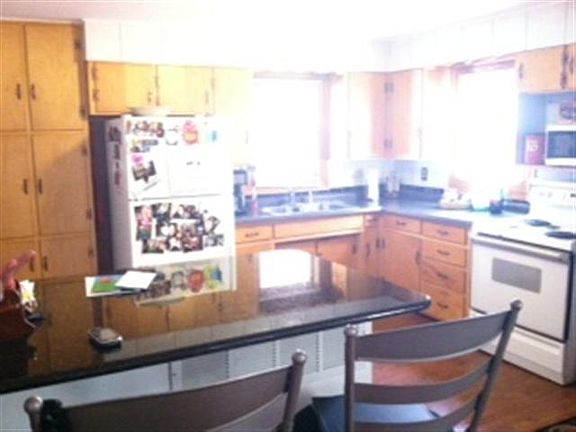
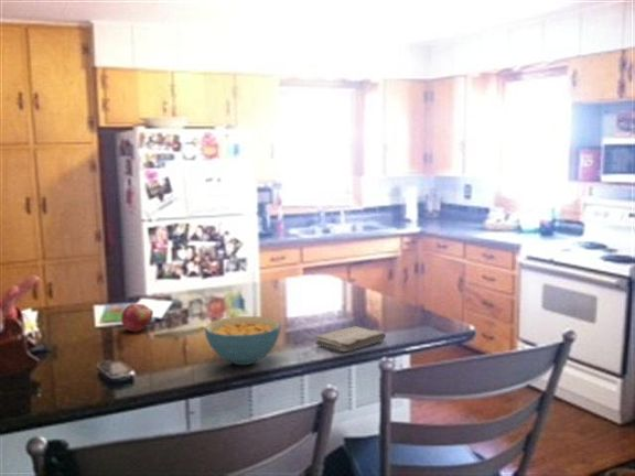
+ cereal bowl (244, 343)
+ fruit (137, 316)
+ washcloth (349, 337)
